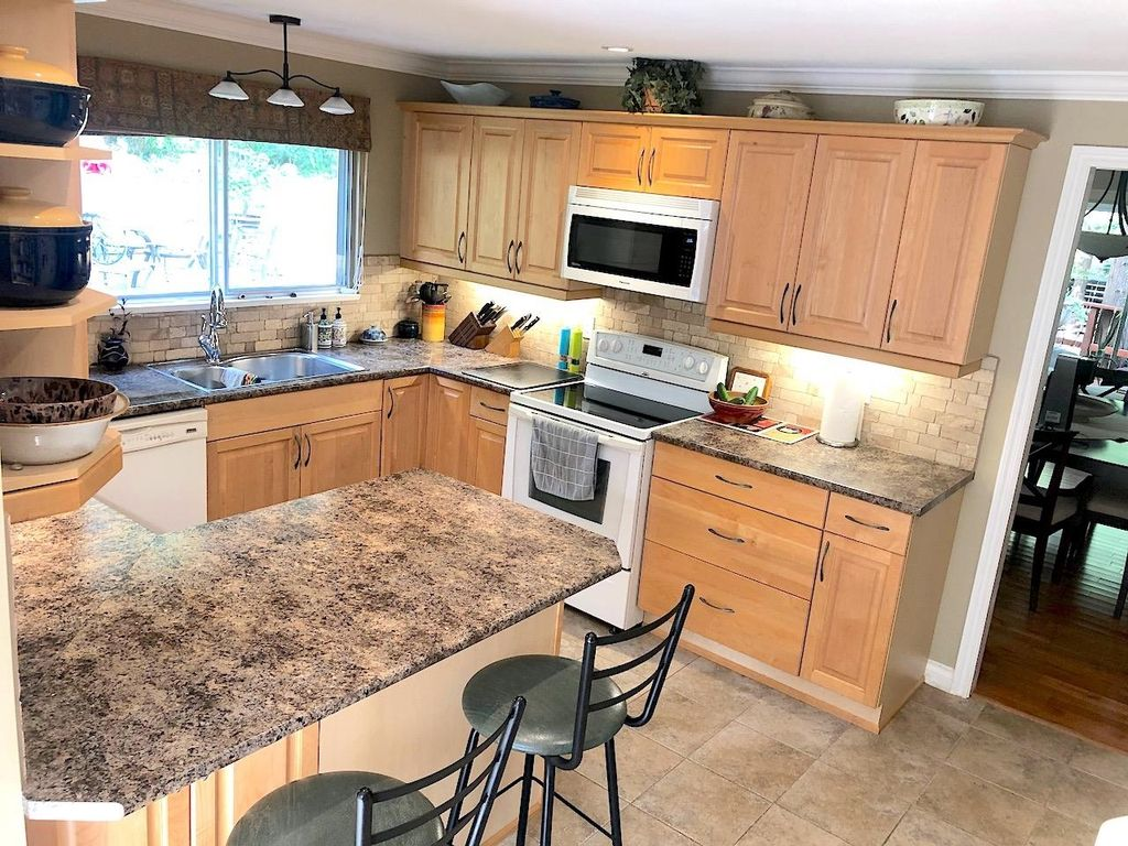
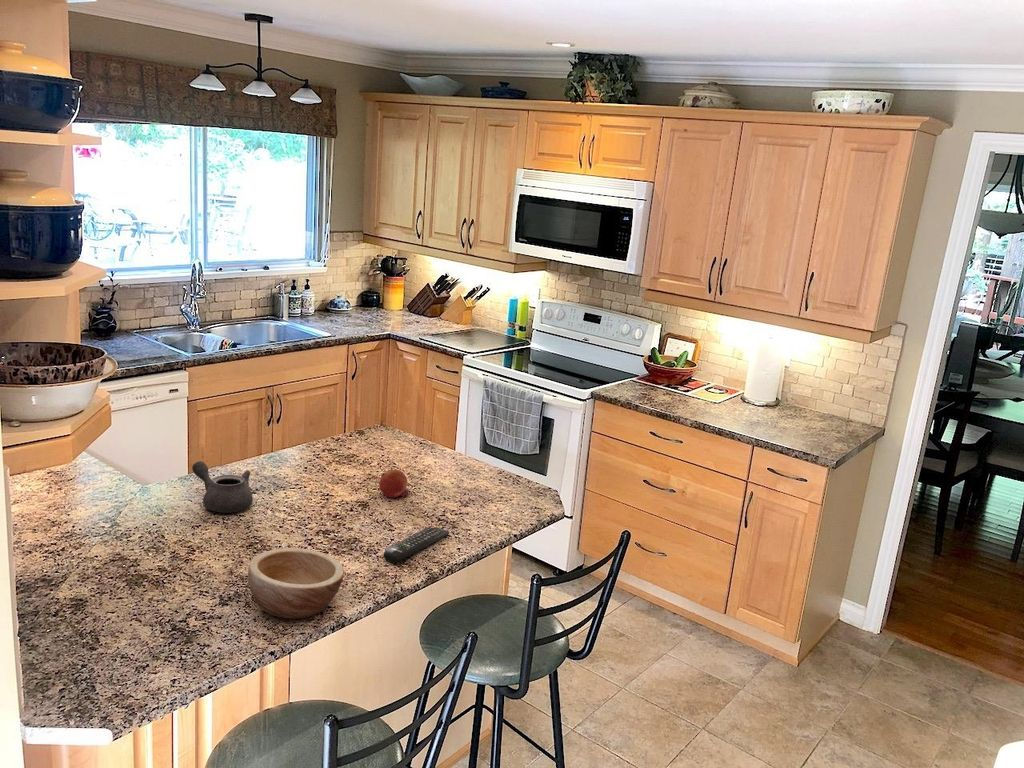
+ fruit (394, 483)
+ teapot (221, 484)
+ bowl (296, 584)
+ remote control (417, 542)
